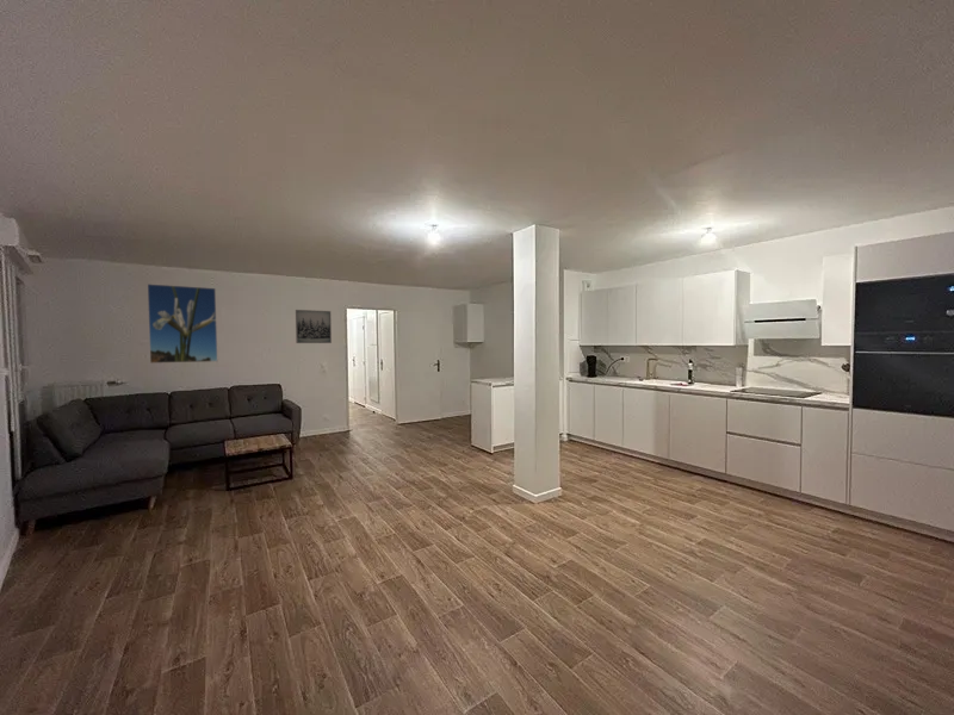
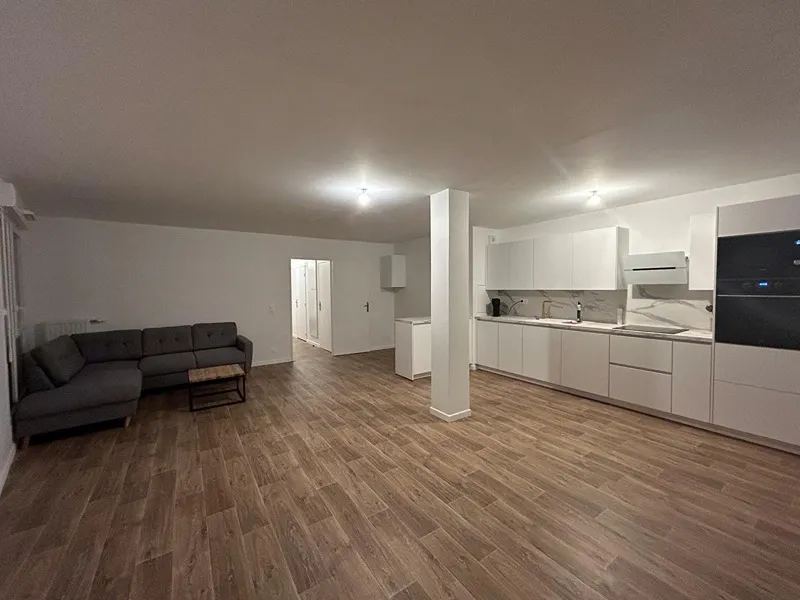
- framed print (184, 324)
- wall art (314, 327)
